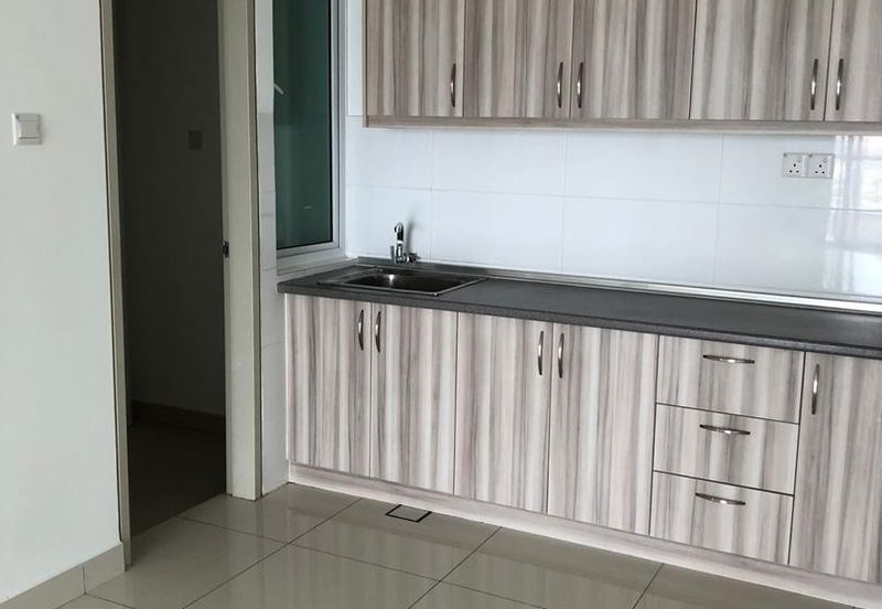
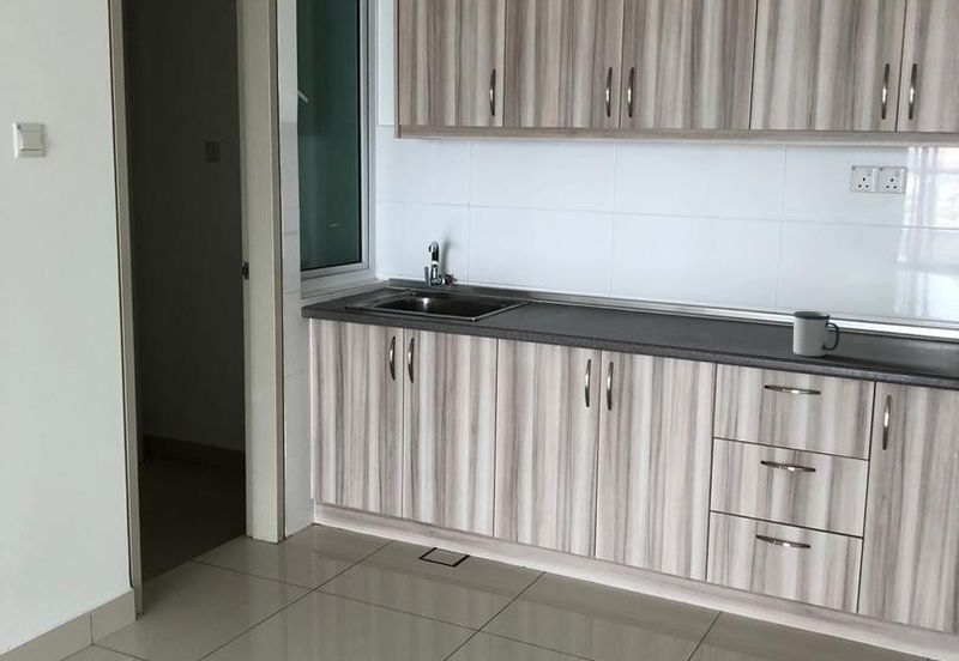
+ mug (813, 334)
